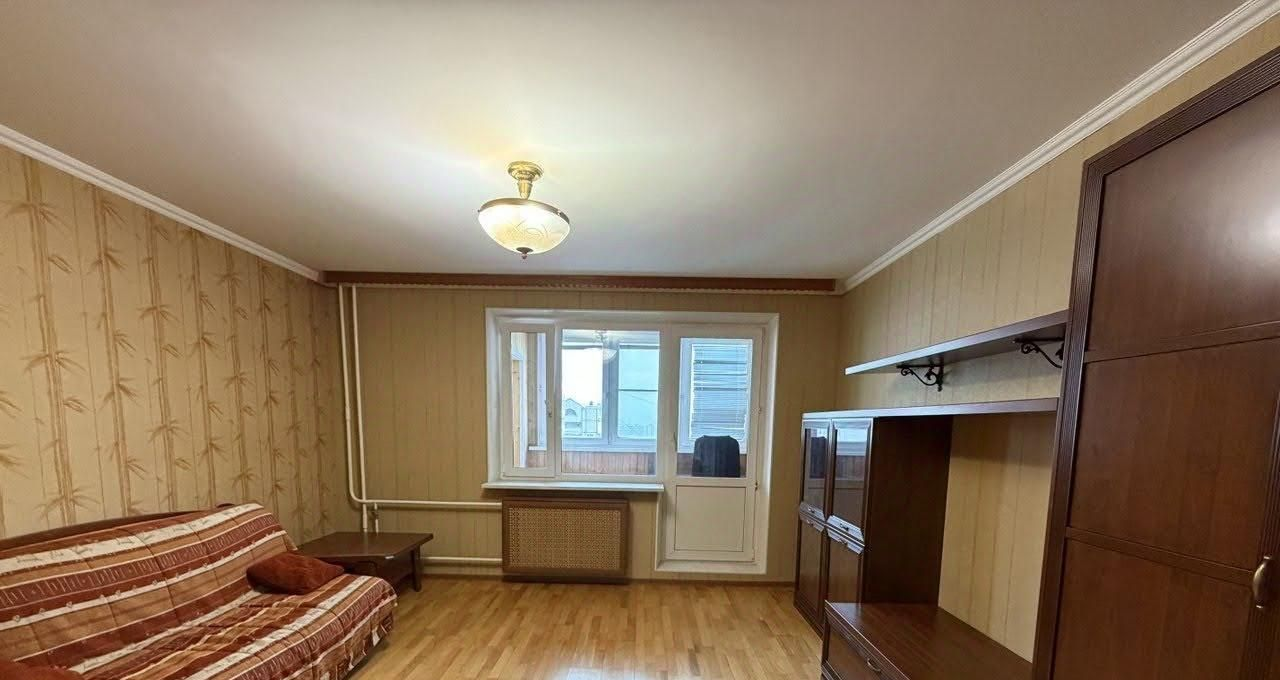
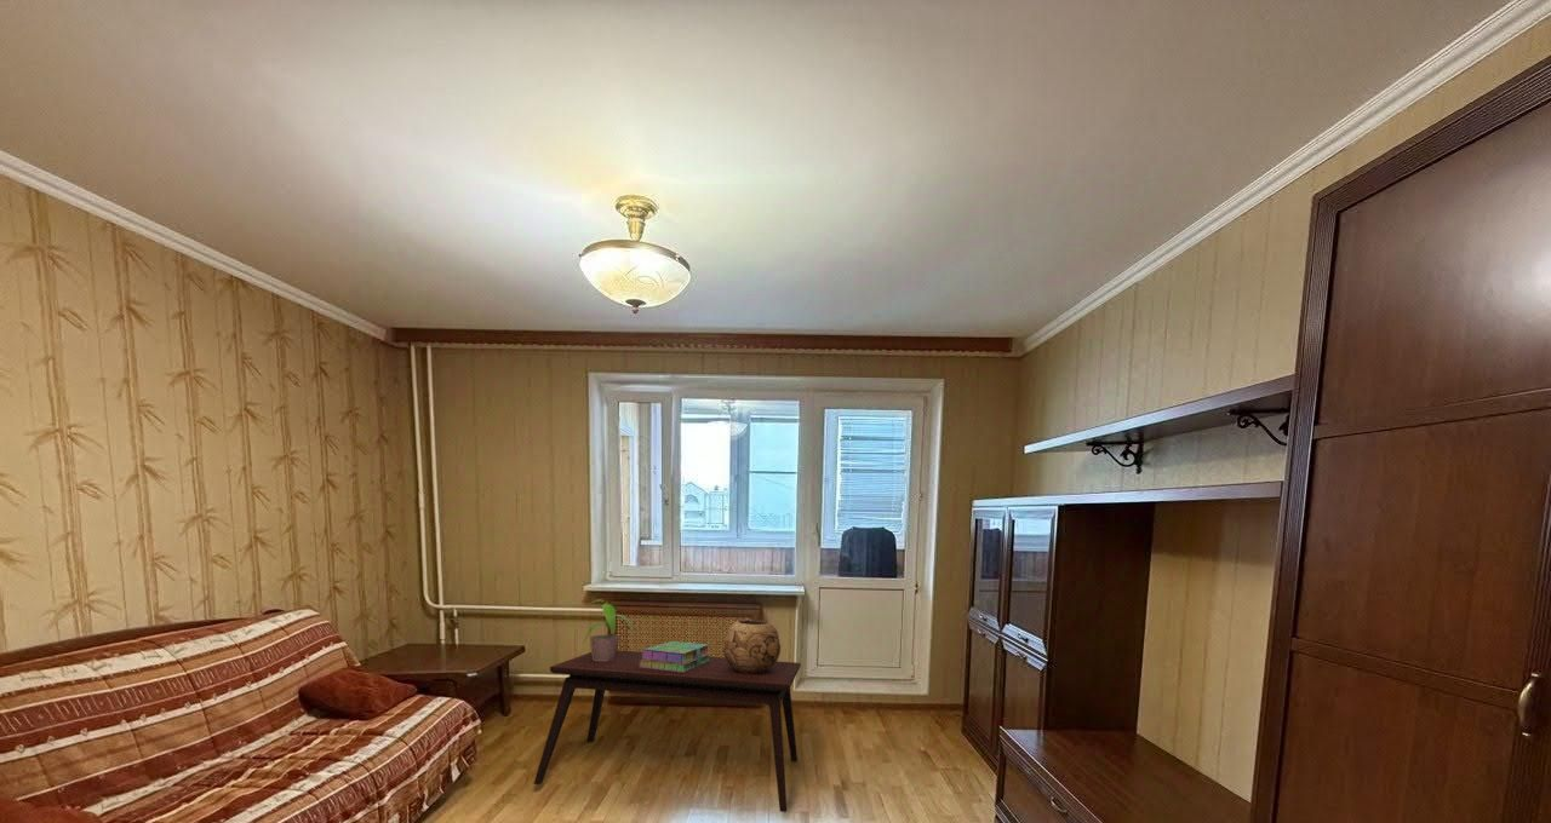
+ coffee table (681, 696)
+ stack of books (676, 655)
+ decorative bowl (751, 645)
+ potted plant (606, 626)
